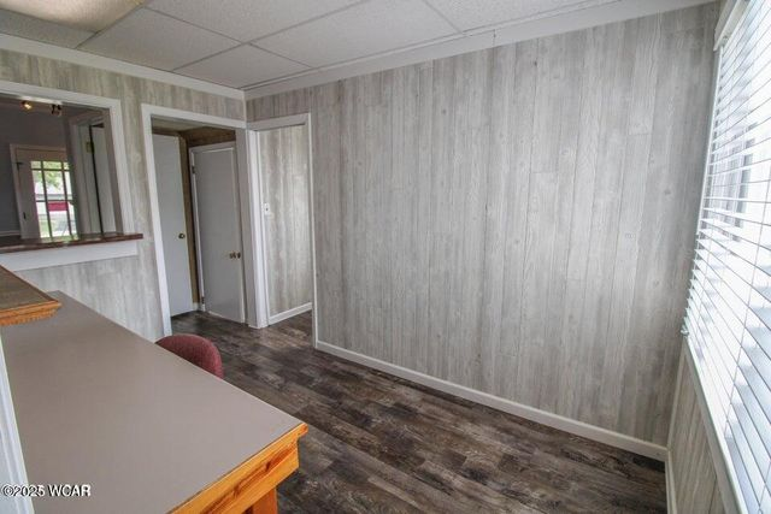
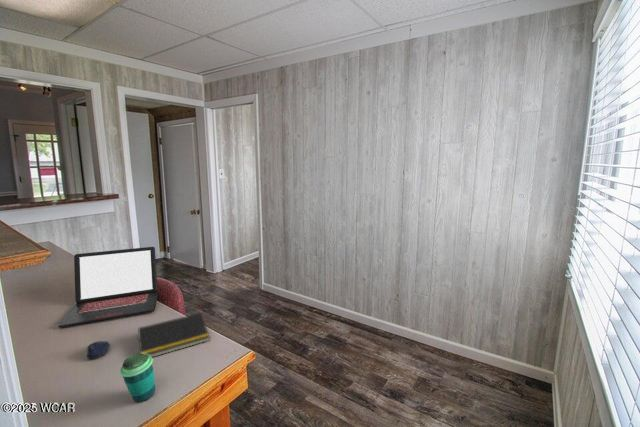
+ cup (138, 378)
+ computer mouse (97, 347)
+ notepad (174, 334)
+ laptop (112, 282)
